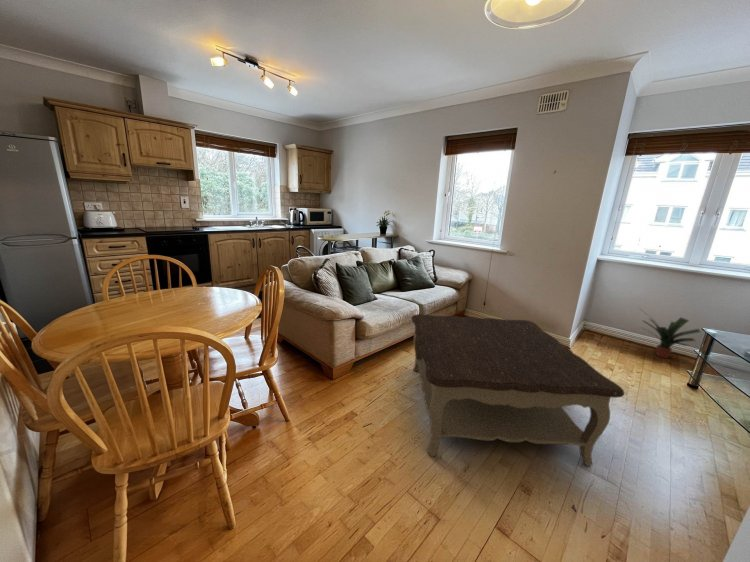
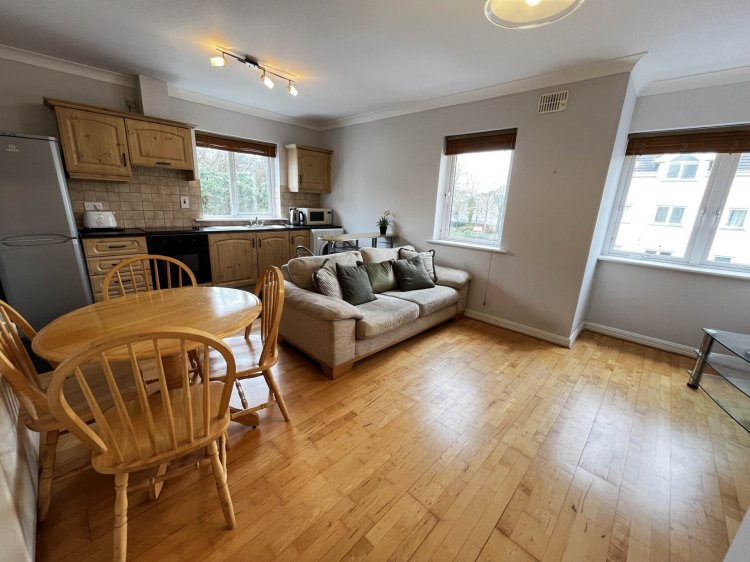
- coffee table (488, 375)
- potted plant (663, 334)
